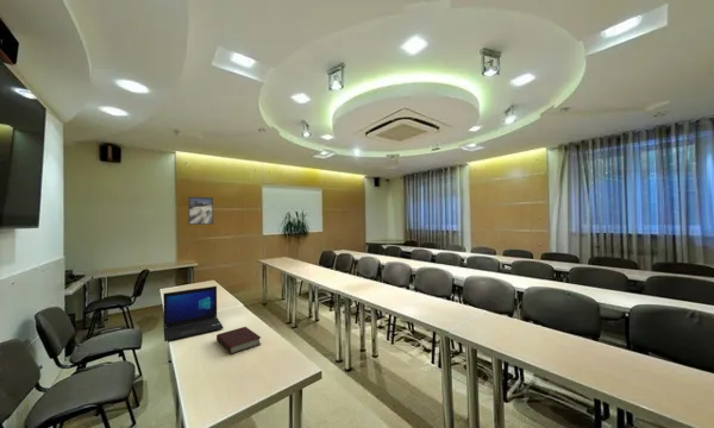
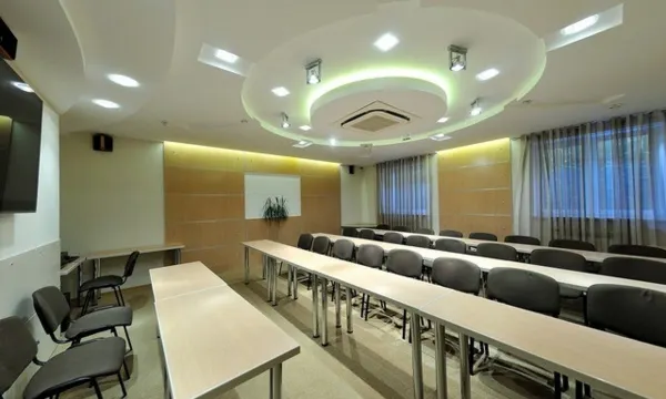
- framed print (201, 210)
- book (238, 339)
- laptop (193, 310)
